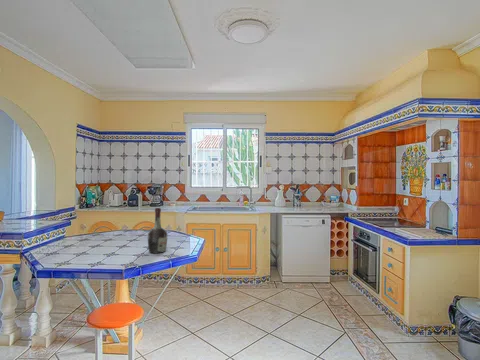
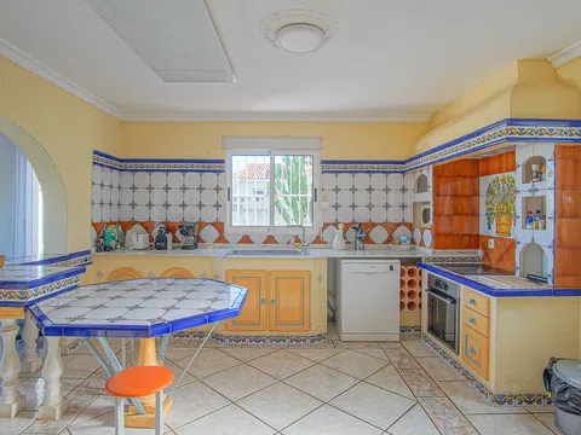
- cognac bottle (157, 229)
